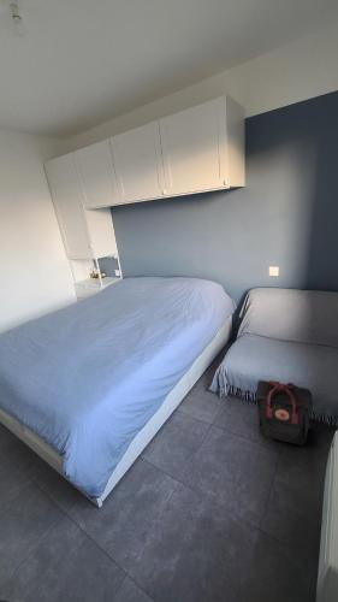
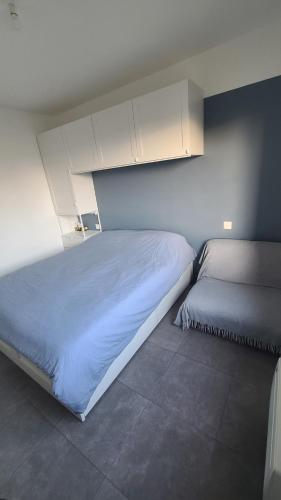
- backpack (279, 406)
